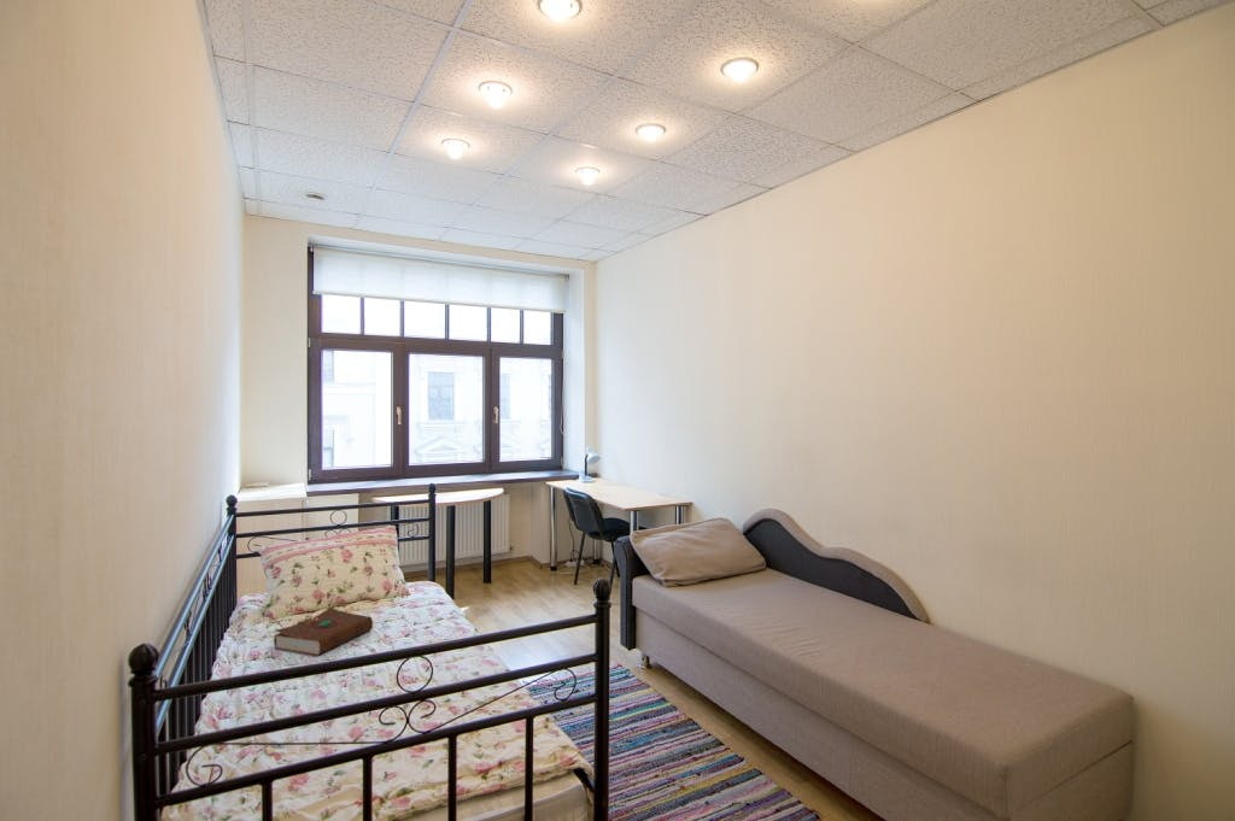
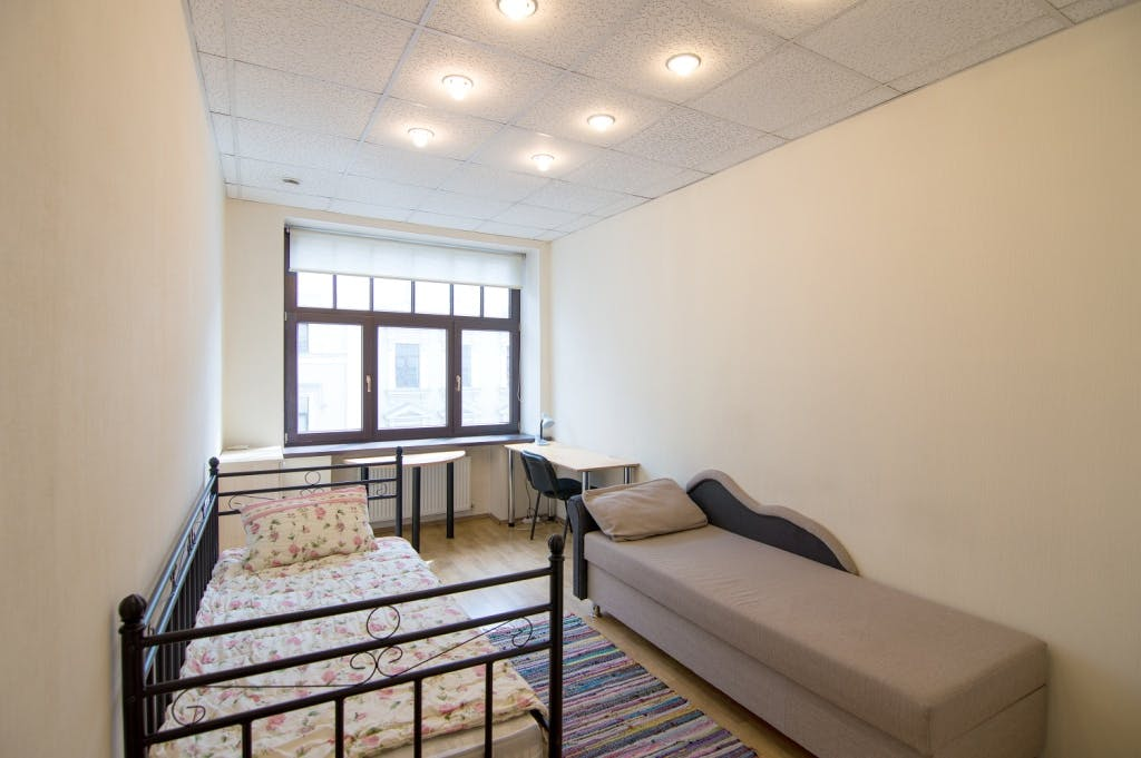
- book (324, 629)
